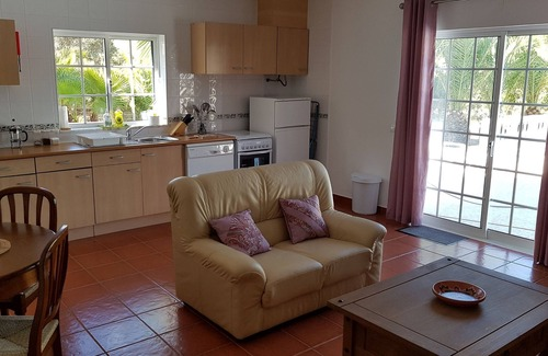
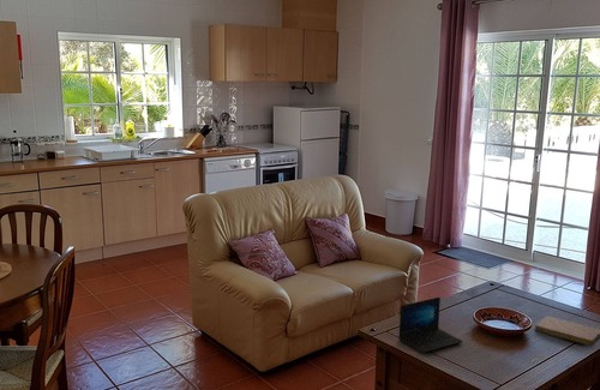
+ notebook (568, 330)
+ laptop (431, 323)
